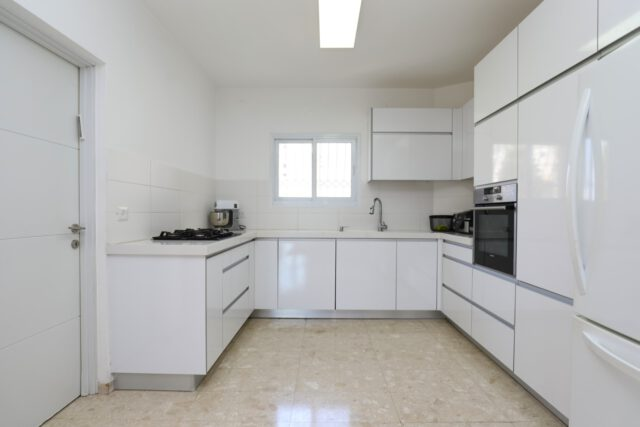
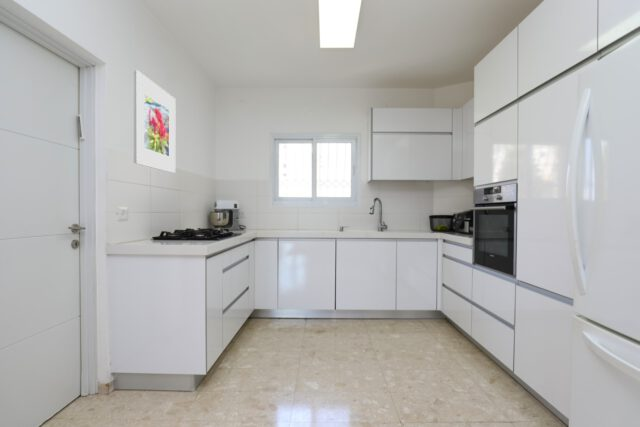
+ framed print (156, 127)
